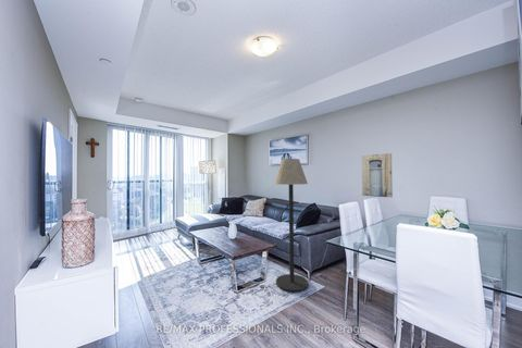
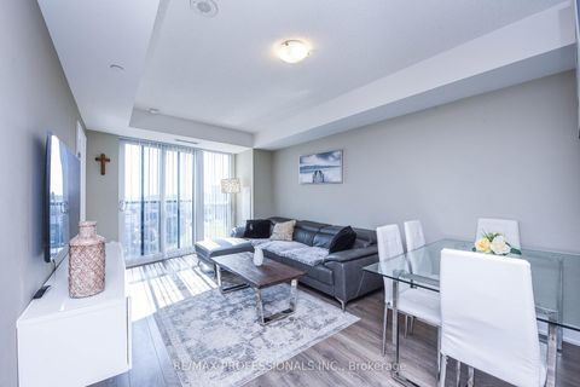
- wall art (376, 175)
- floor lamp (290, 221)
